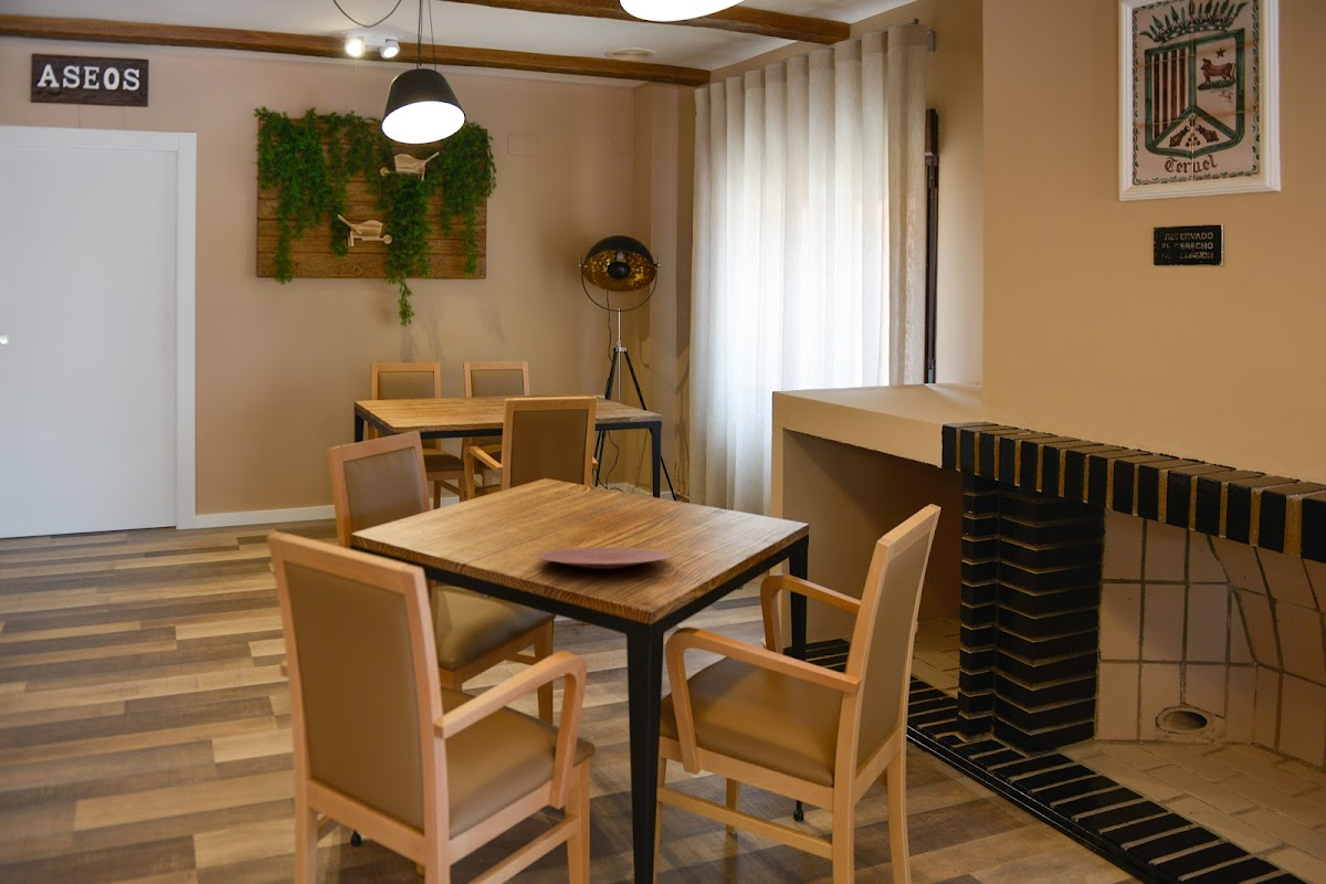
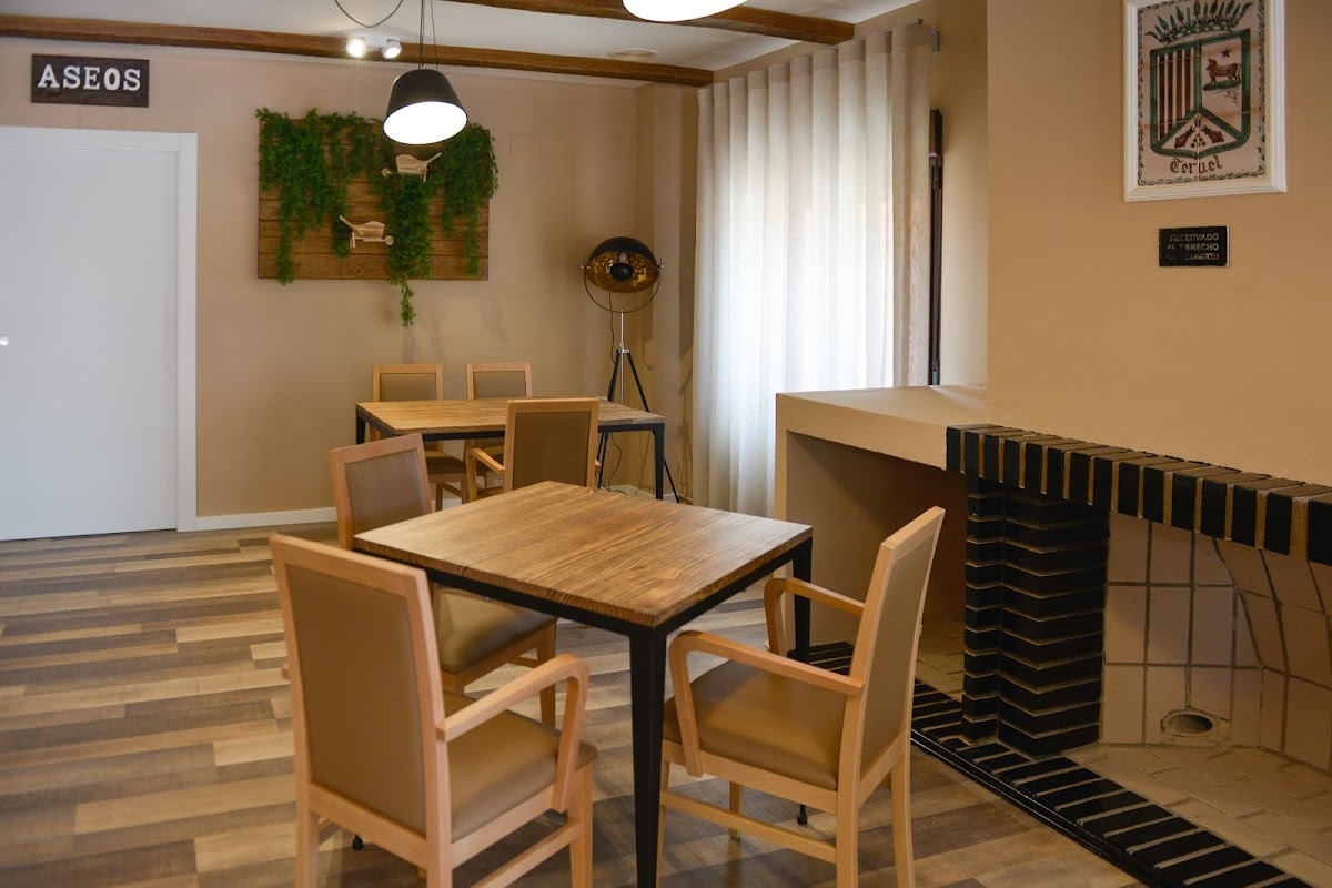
- plate (603, 560)
